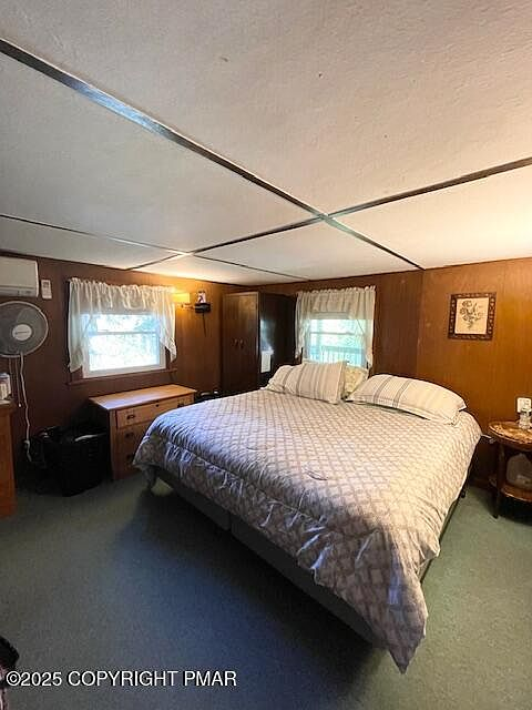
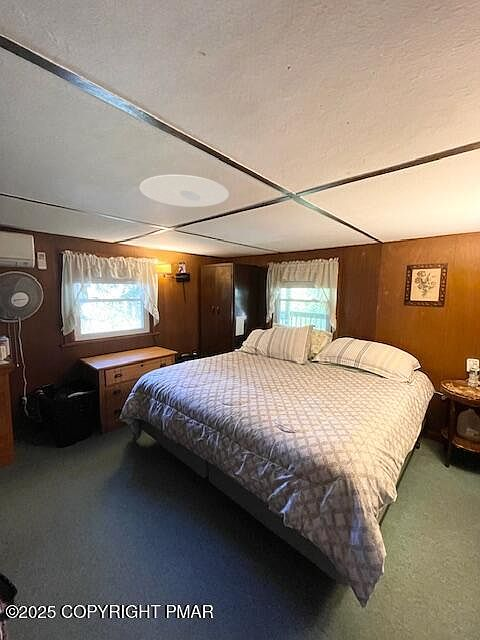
+ ceiling light (185, 189)
